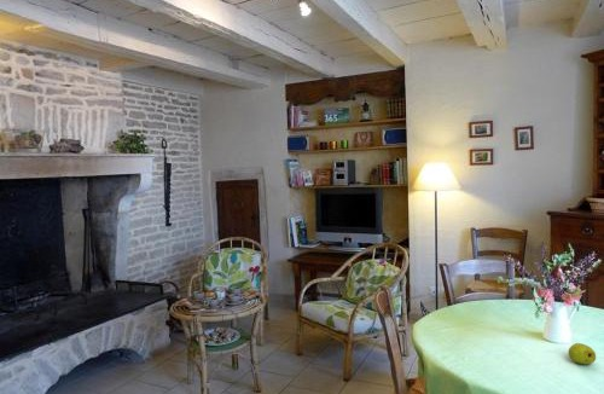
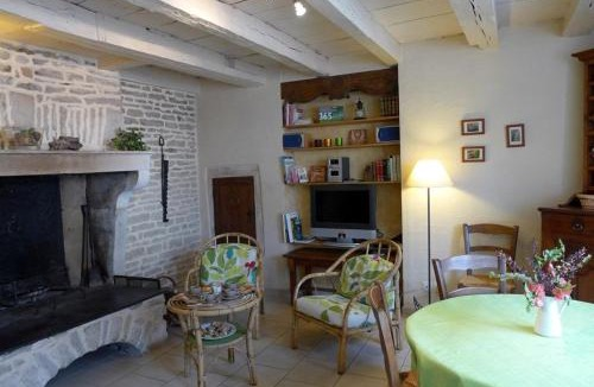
- fruit (581, 352)
